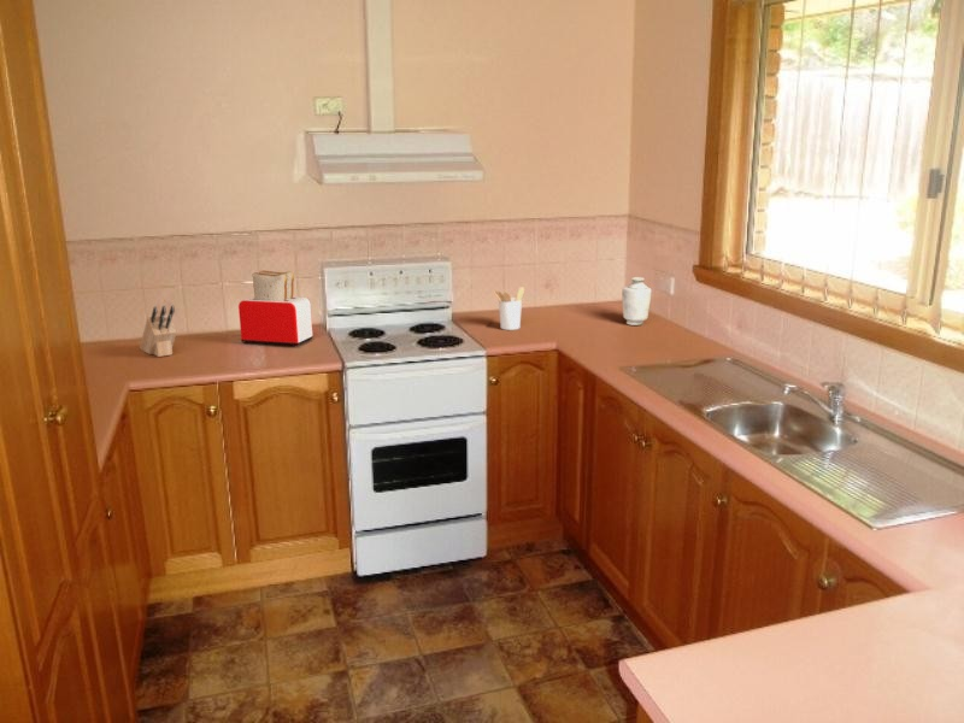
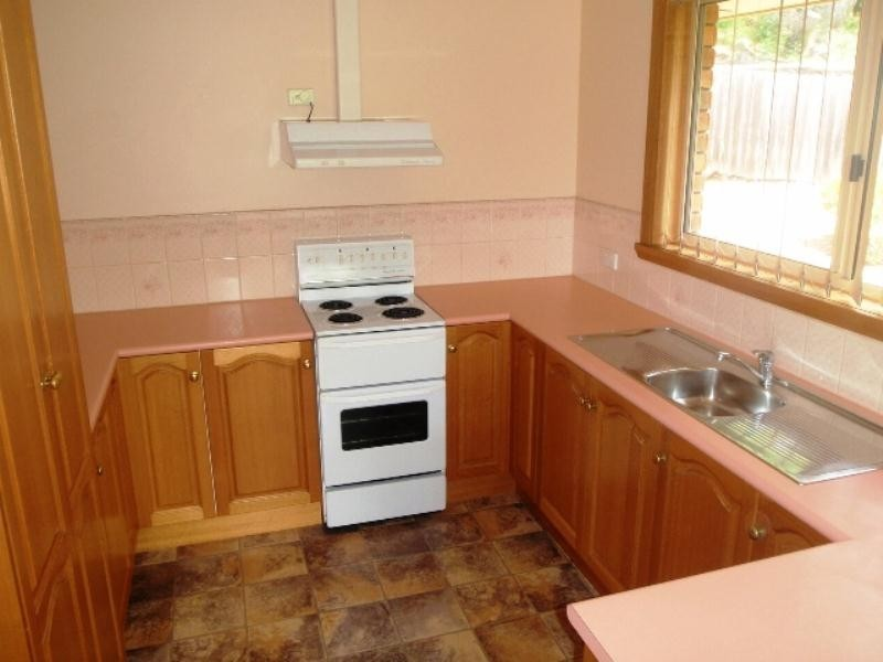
- vase (636, 300)
- utensil holder (507, 307)
- knife block (158, 327)
- toaster (272, 306)
